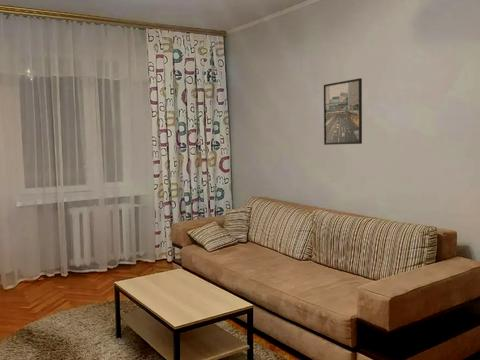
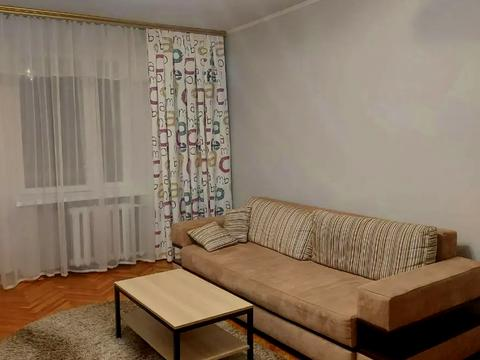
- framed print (342, 113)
